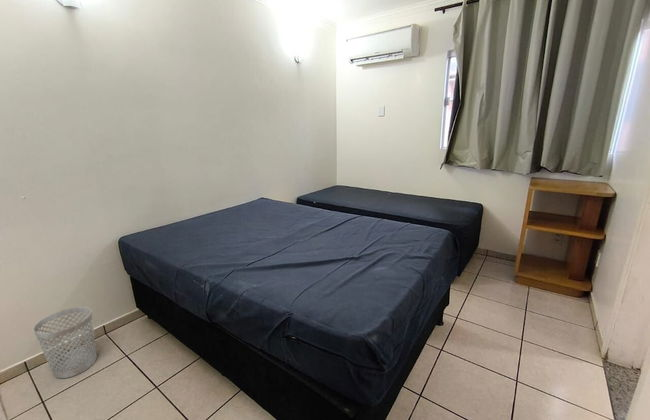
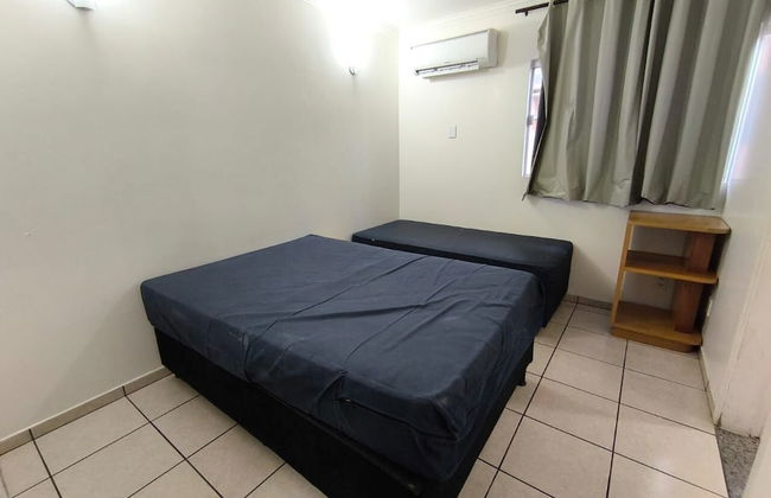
- wastebasket (70, 343)
